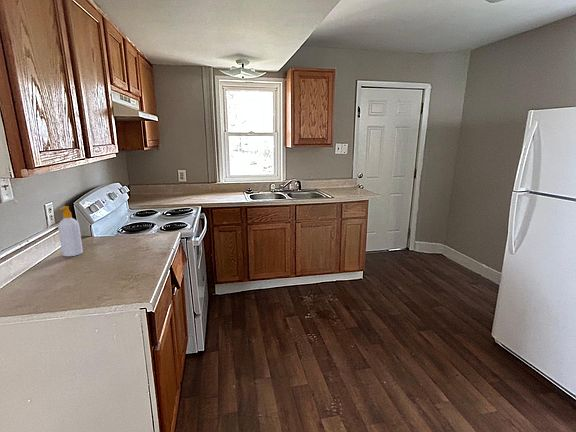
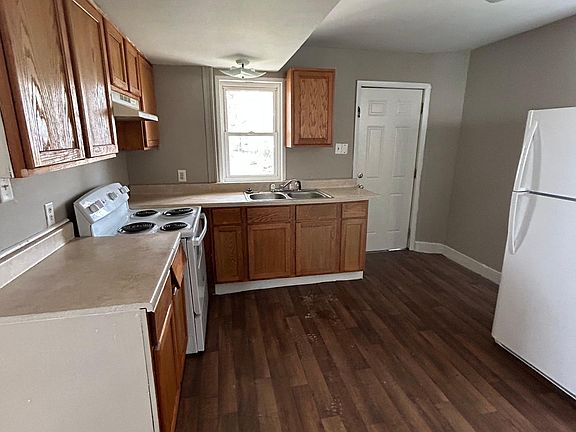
- soap bottle (68, 230)
